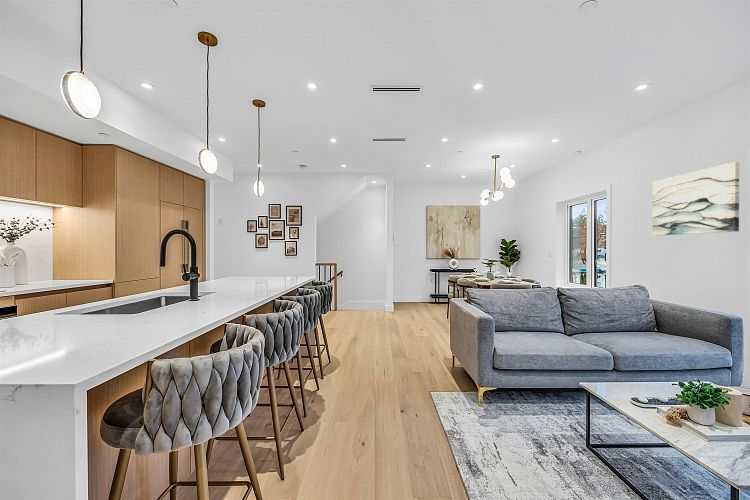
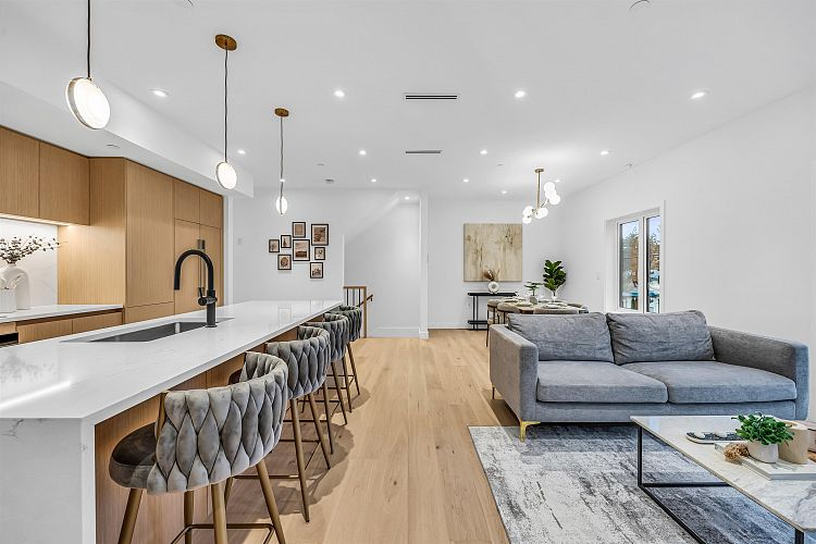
- wall art (690, 203)
